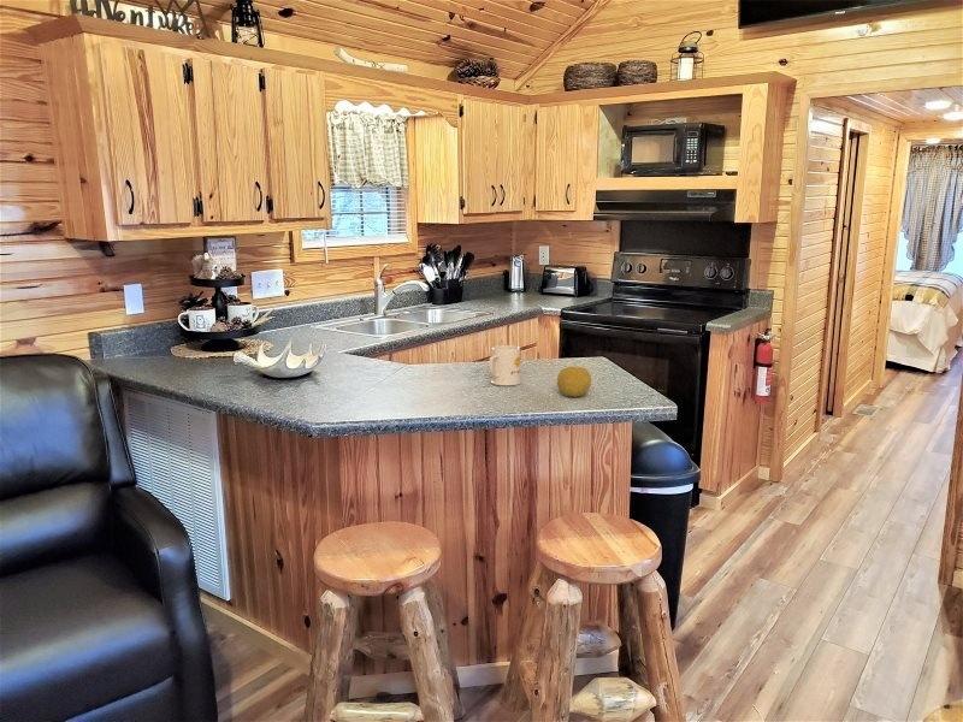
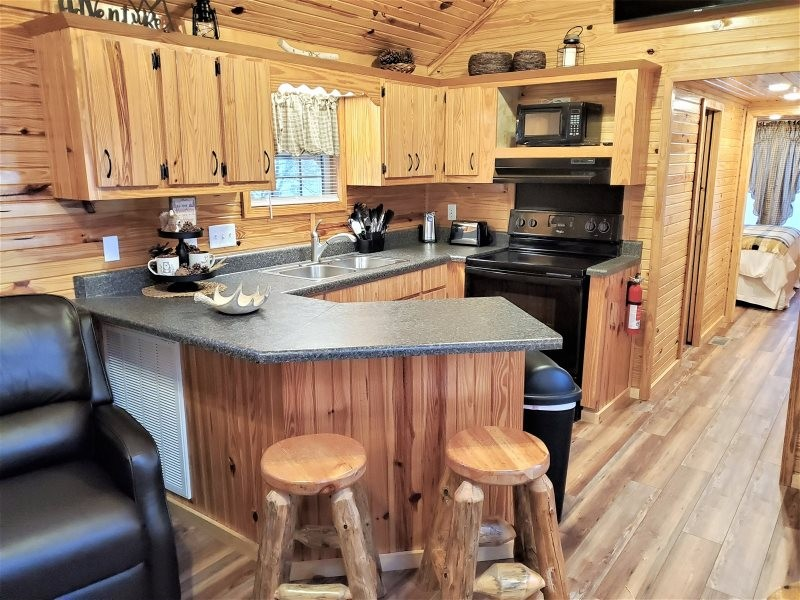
- mug (503, 365)
- fruit (573, 380)
